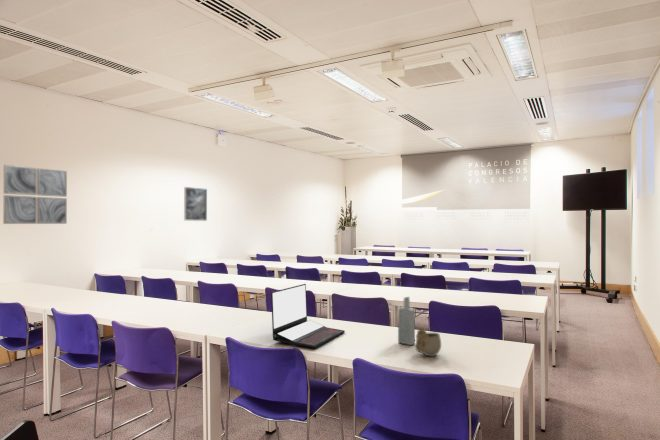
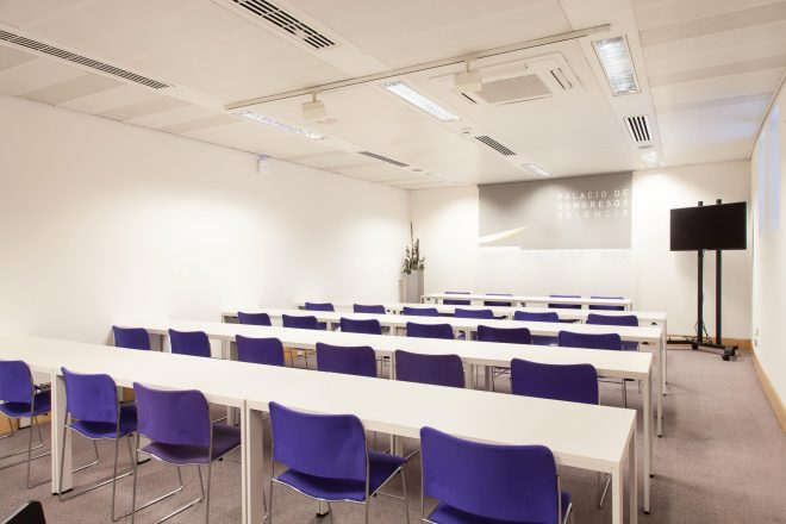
- mug (428, 342)
- wall art (36, 197)
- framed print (195, 204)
- bottle (406, 319)
- laptop (306, 313)
